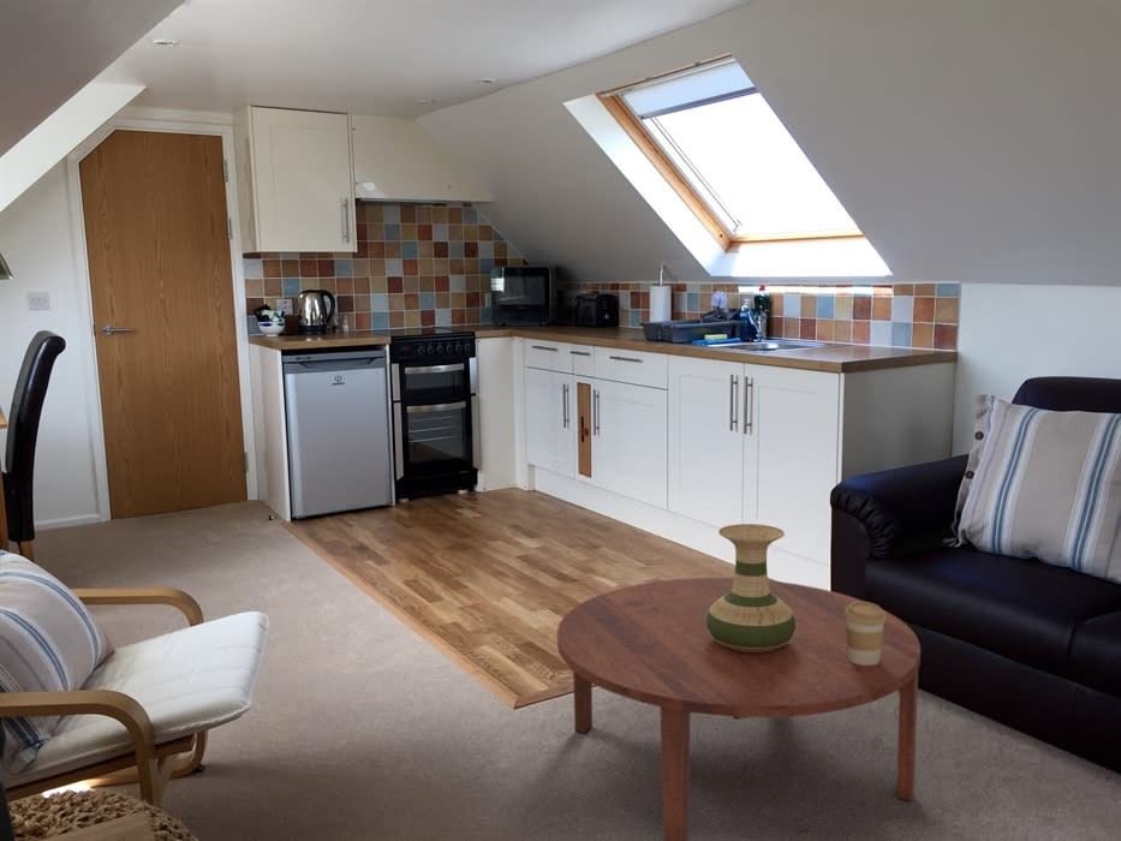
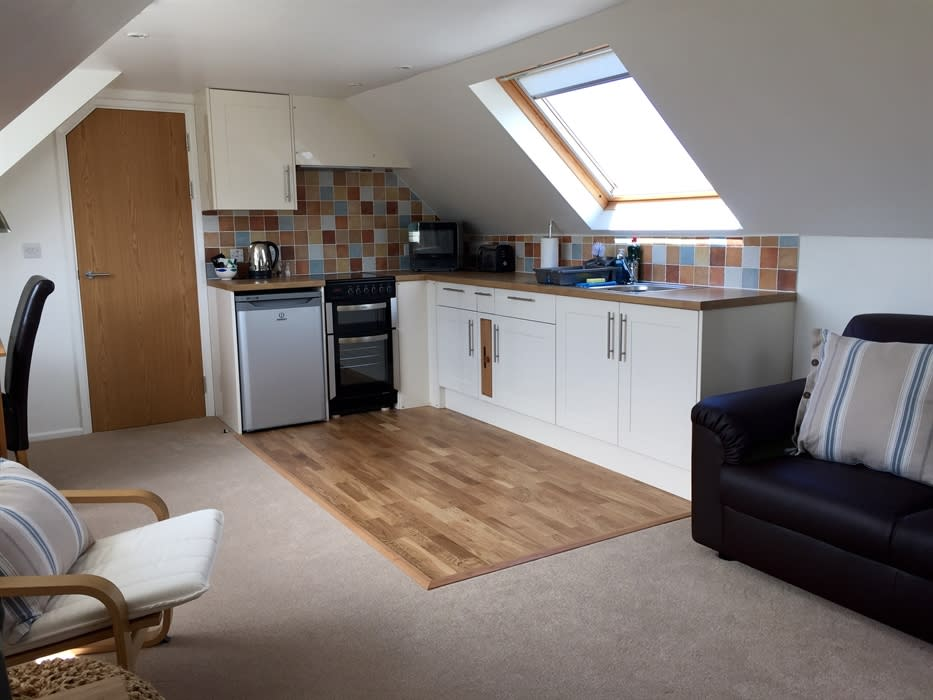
- coffee cup (864, 632)
- coffee table (732, 696)
- vase (750, 586)
